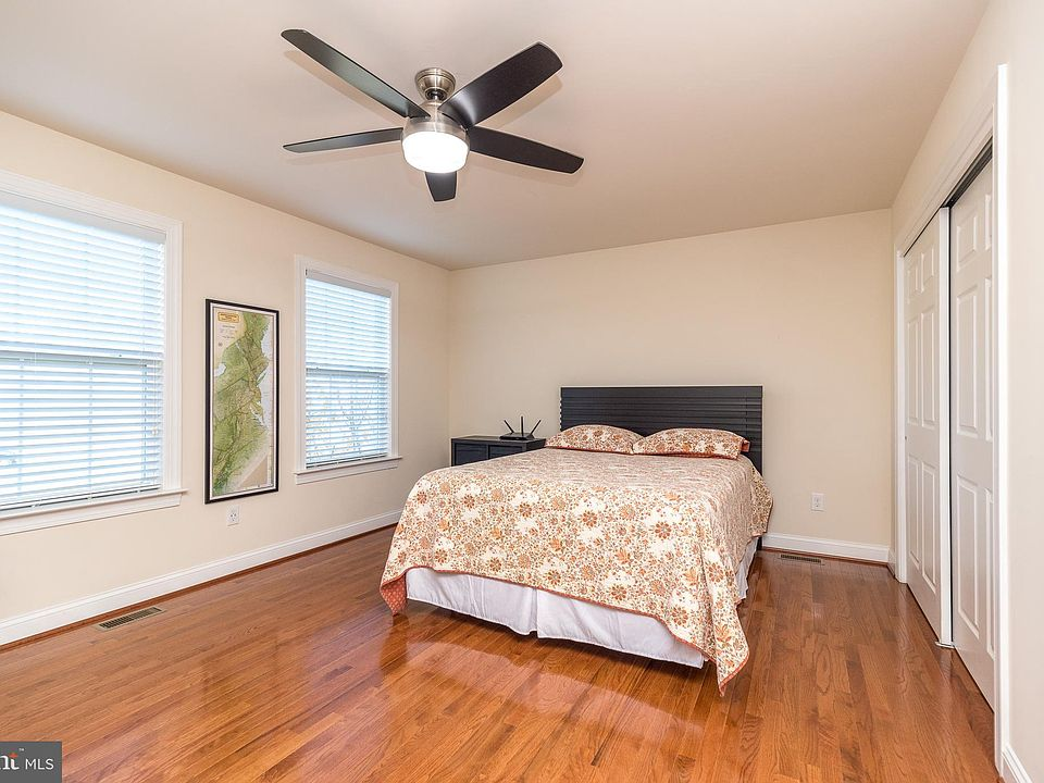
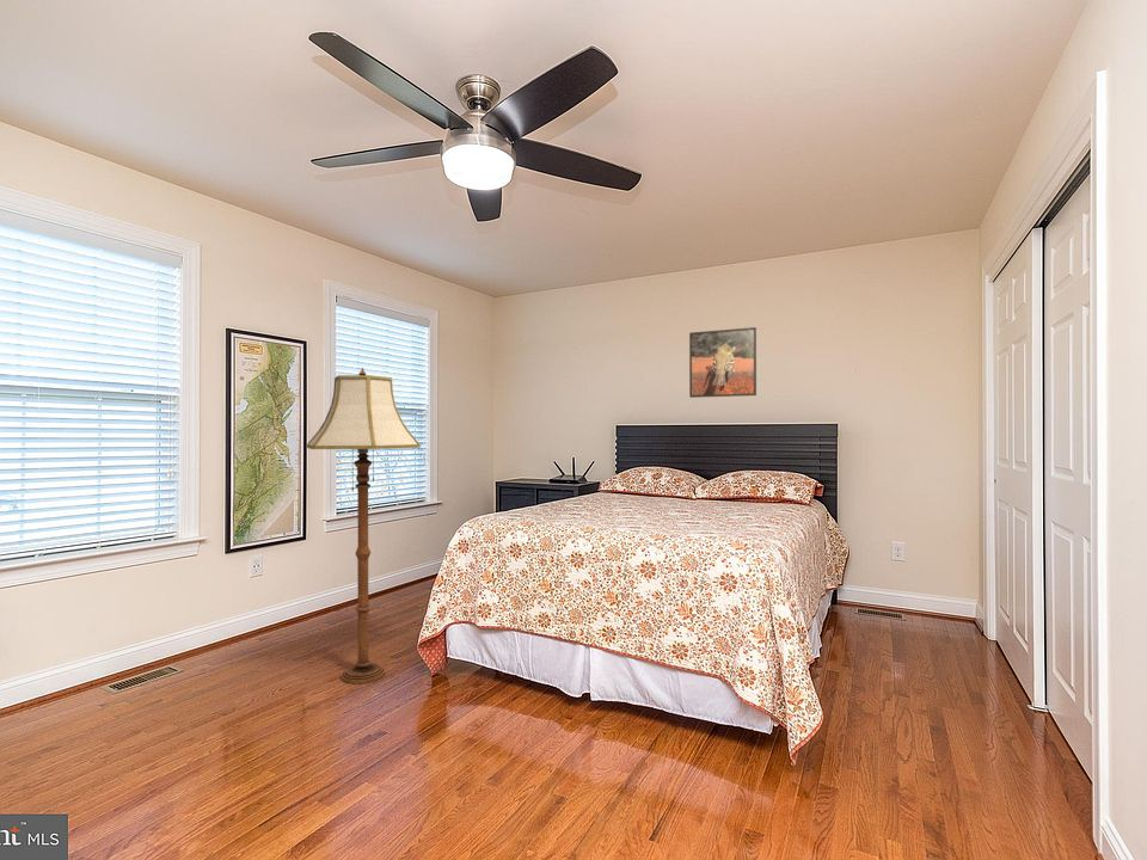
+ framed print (722, 363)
+ floor lamp (363, 521)
